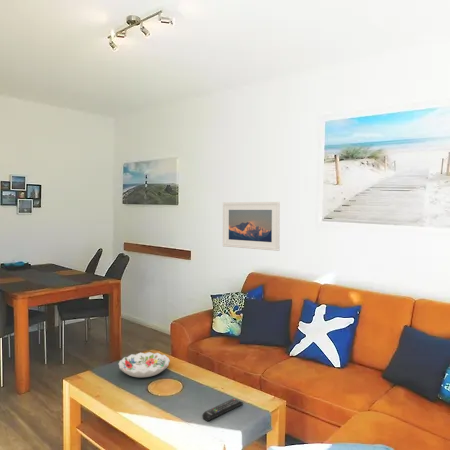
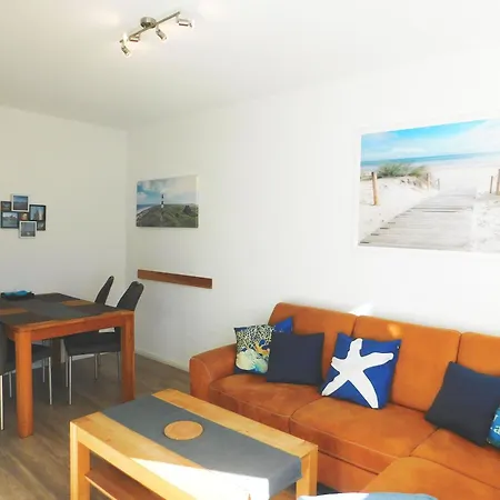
- remote control (223, 408)
- decorative bowl (144, 366)
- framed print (249, 225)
